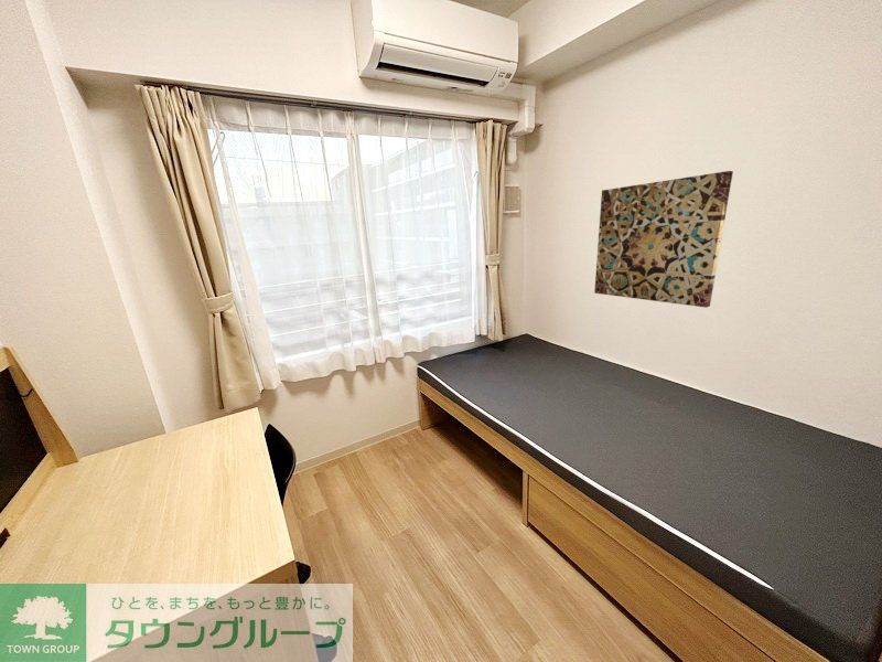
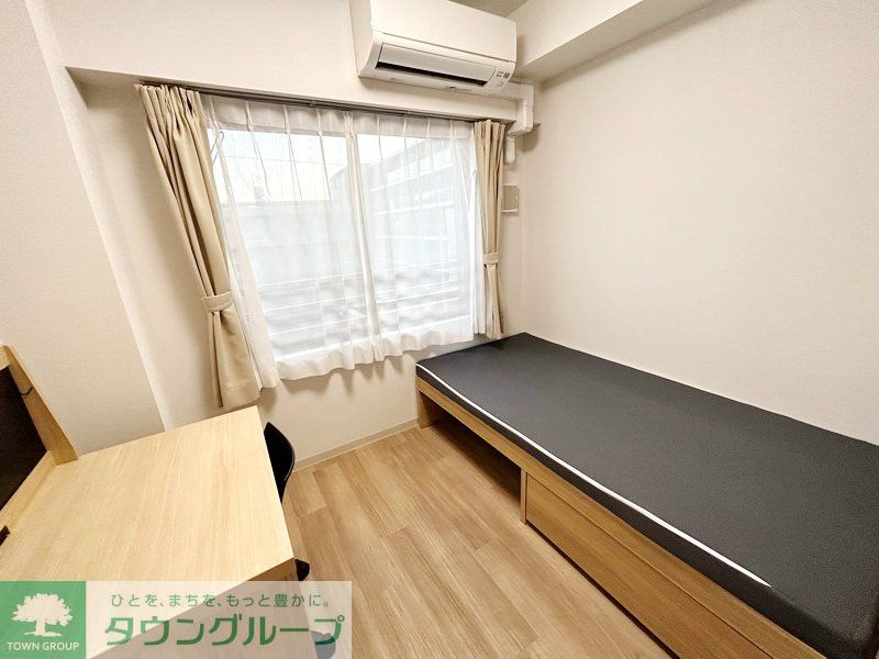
- wall art (650, 243)
